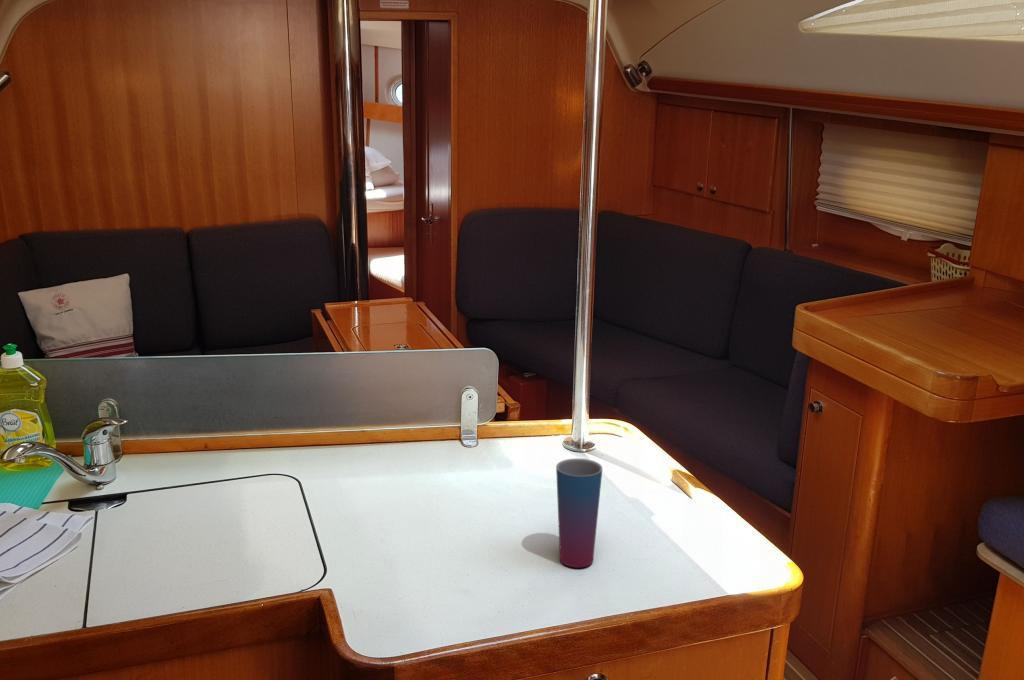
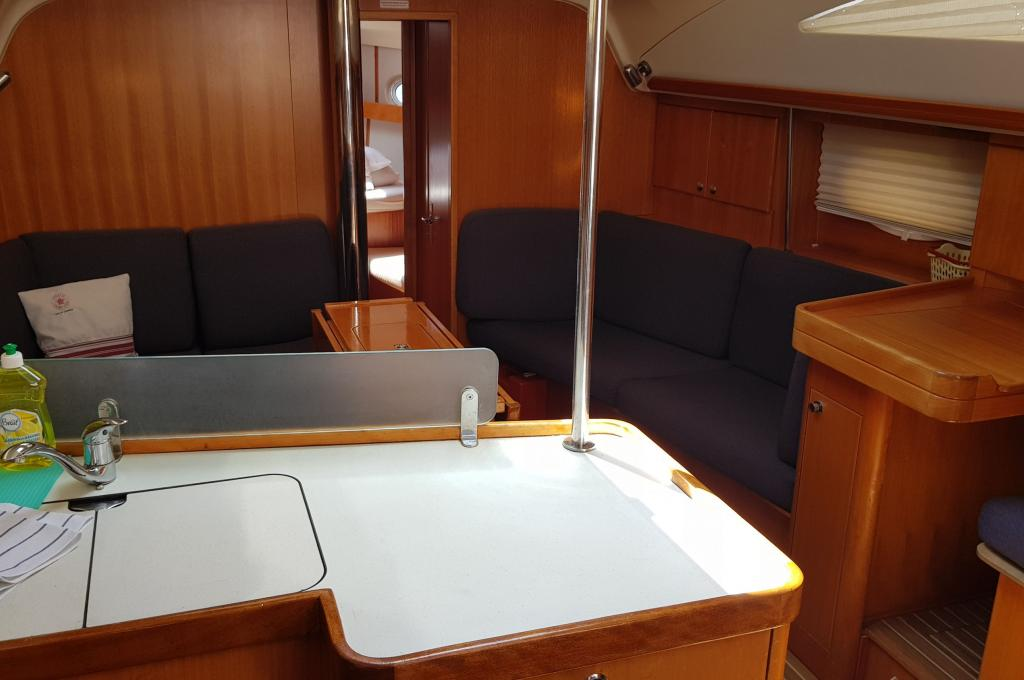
- cup (577, 513)
